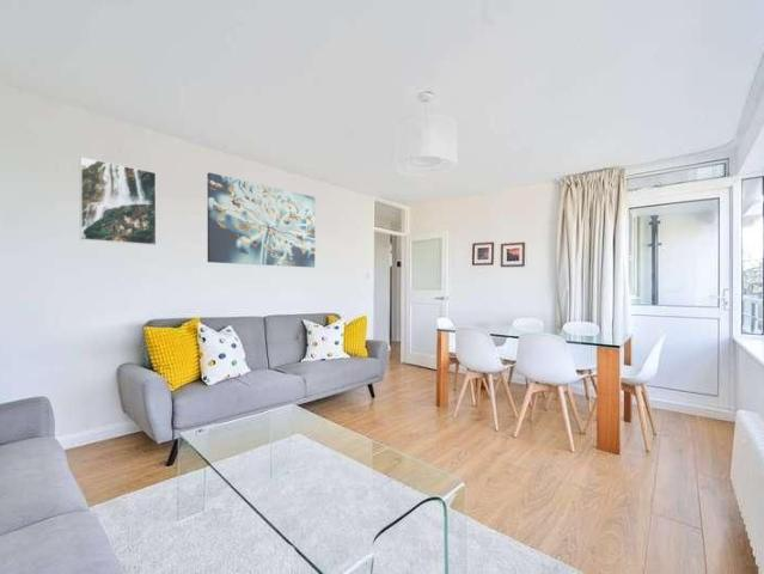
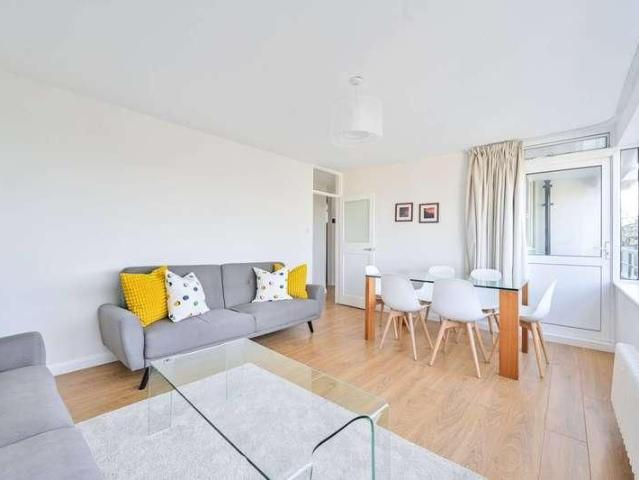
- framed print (120, 203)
- wall art (267, 225)
